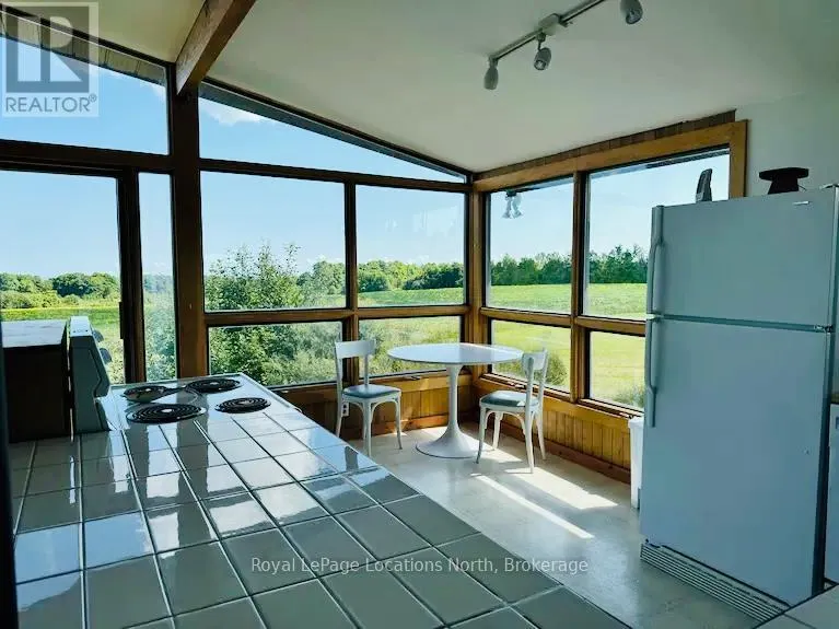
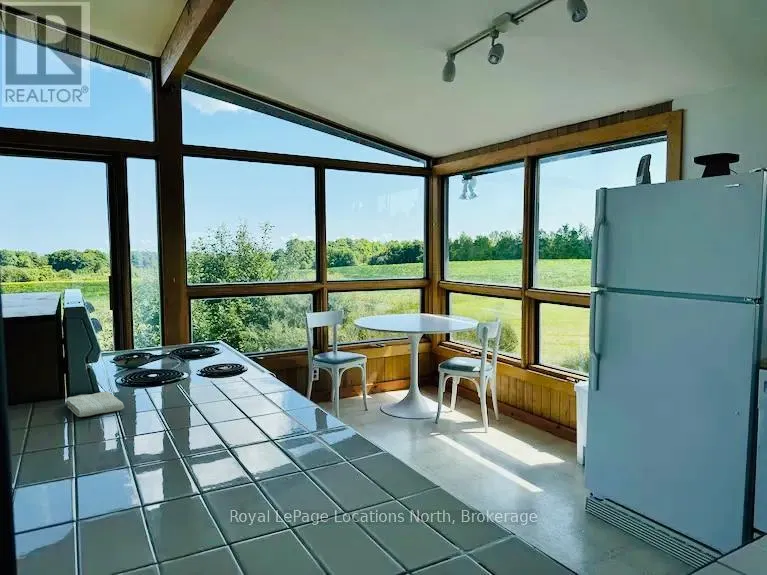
+ washcloth (94, 402)
